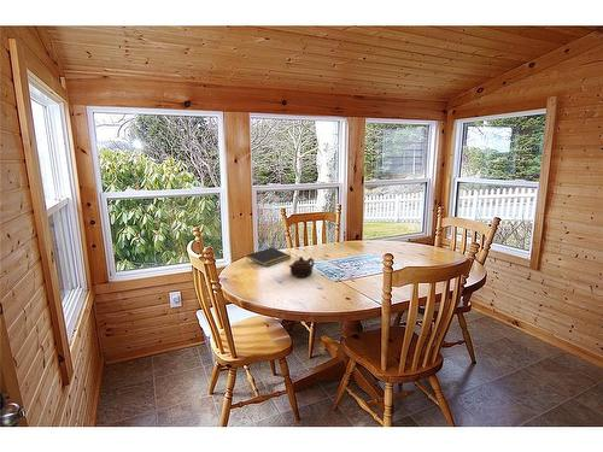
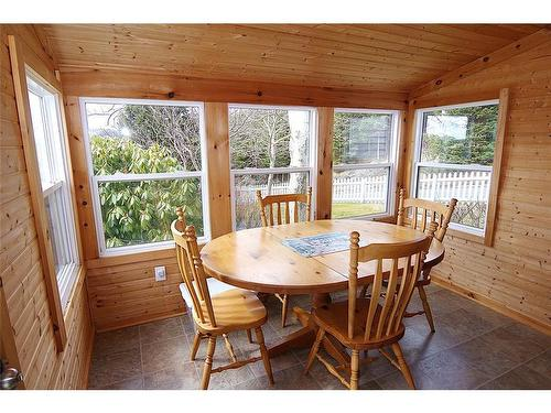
- teapot (302, 265)
- notepad (269, 256)
